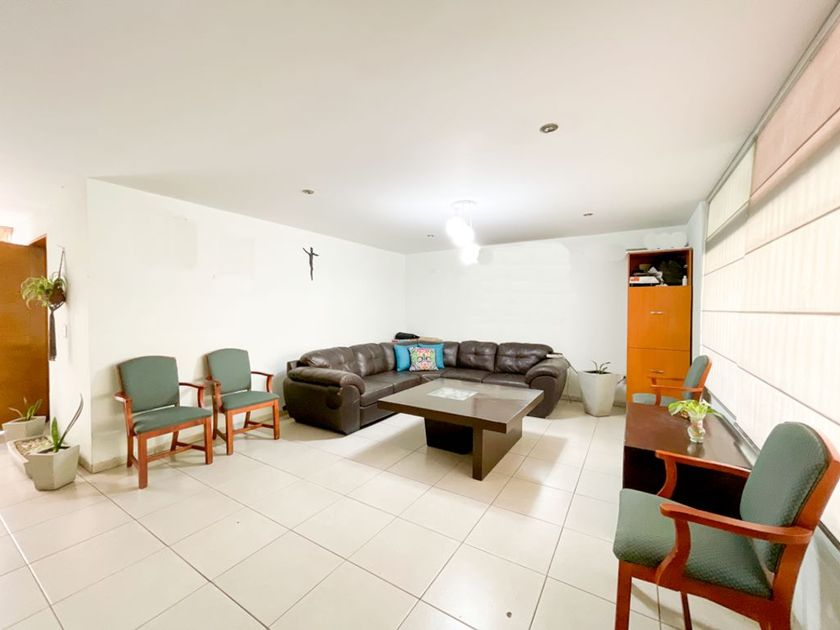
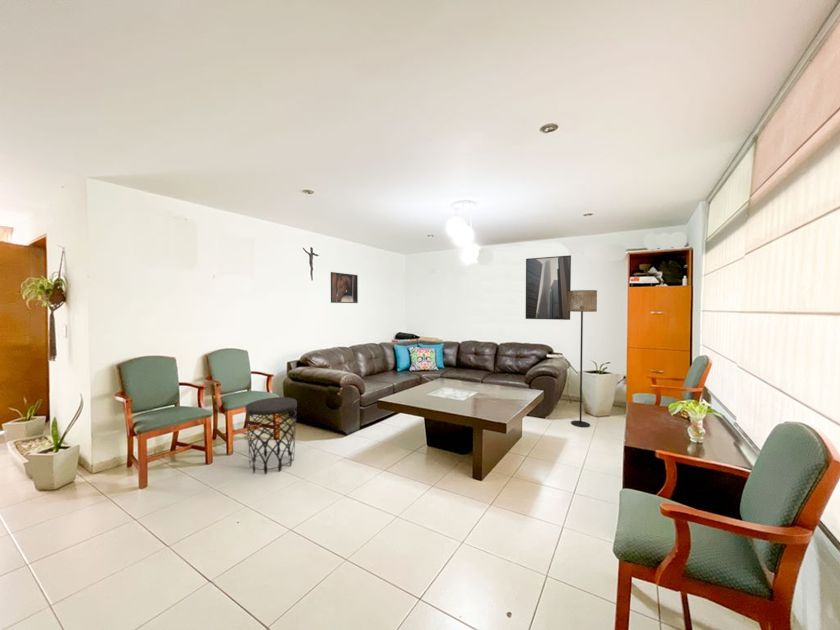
+ side table (272, 434)
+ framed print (547, 288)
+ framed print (344, 288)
+ floor lamp (581, 357)
